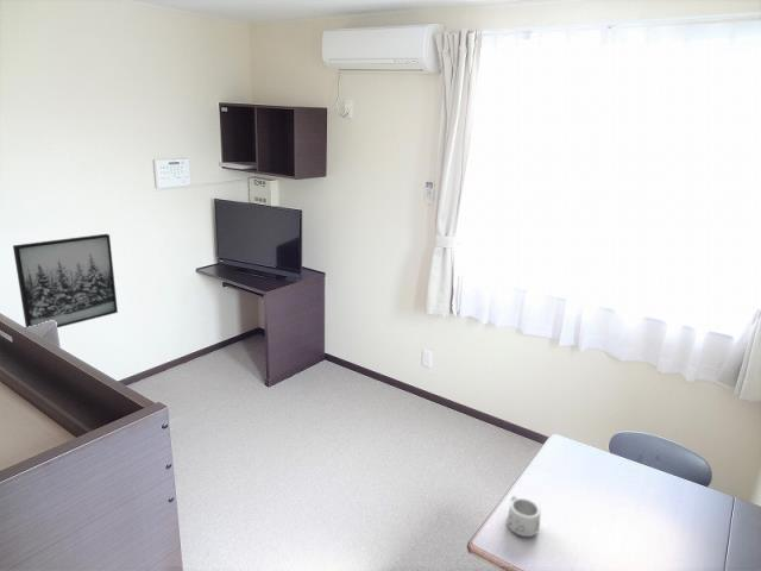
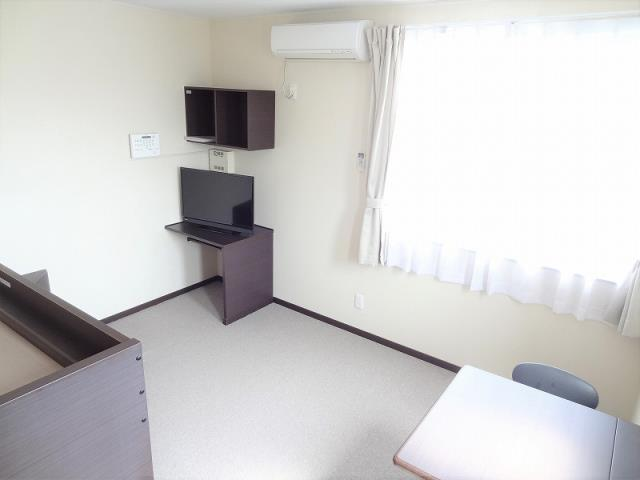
- mug (521, 513)
- wall art (69, 282)
